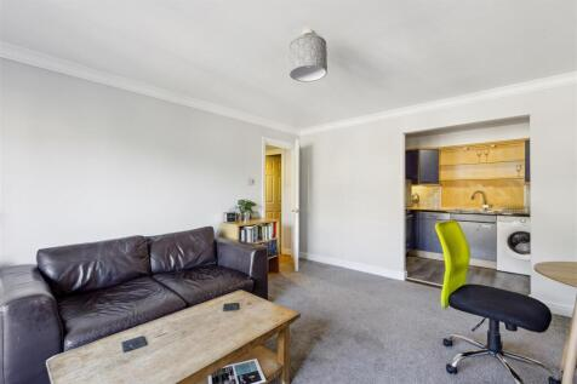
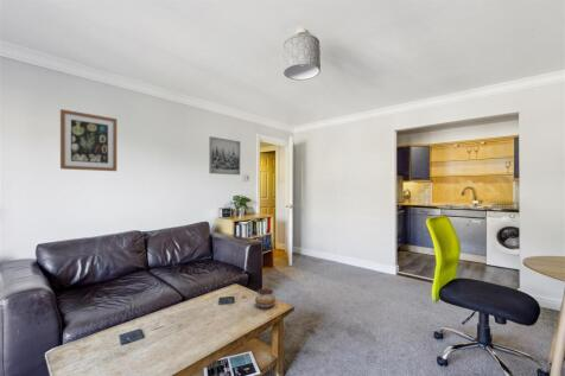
+ wall art (90, 141)
+ wall art (224, 157)
+ decorative bowl (265, 298)
